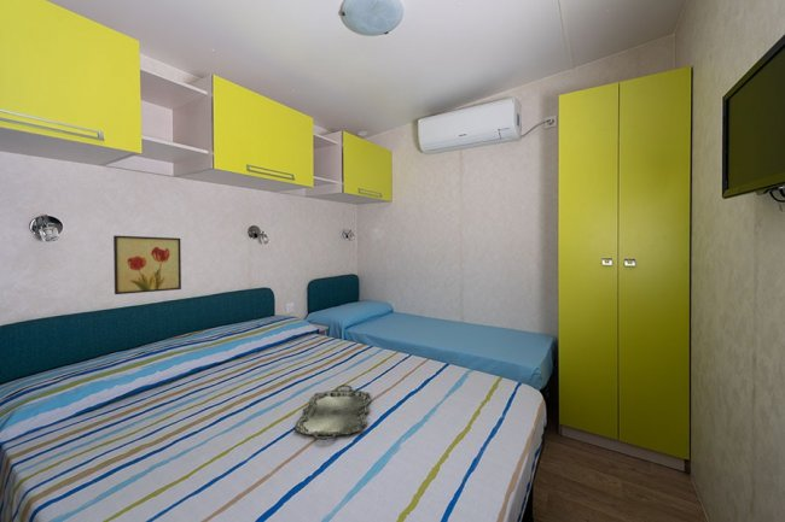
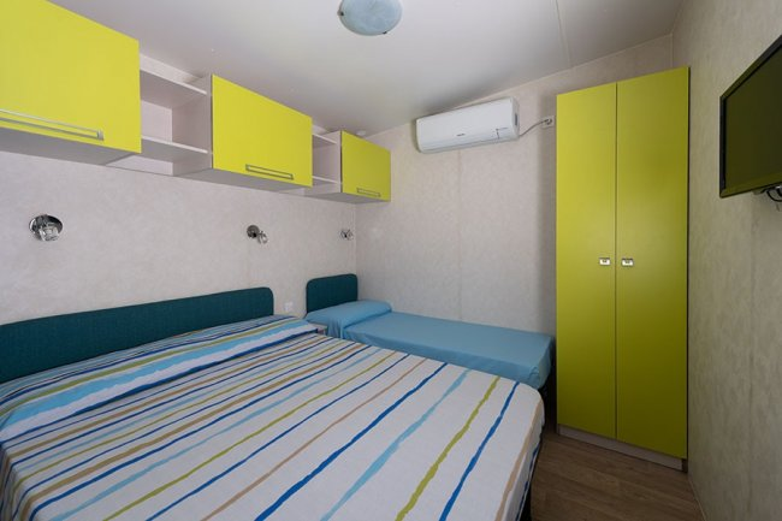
- serving tray (336, 410)
- wall art (149, 264)
